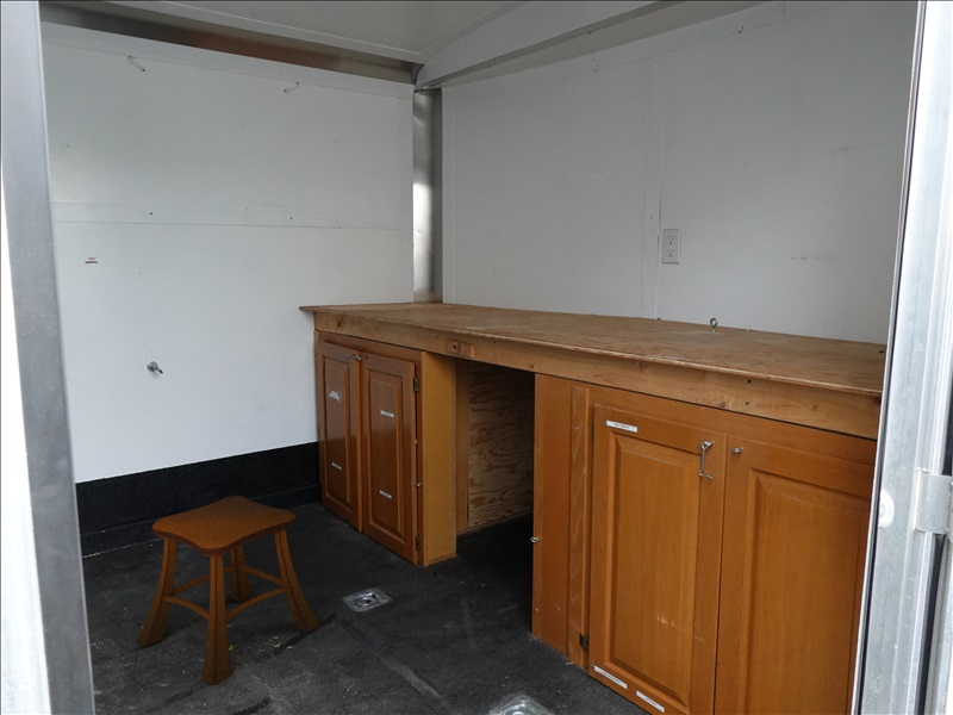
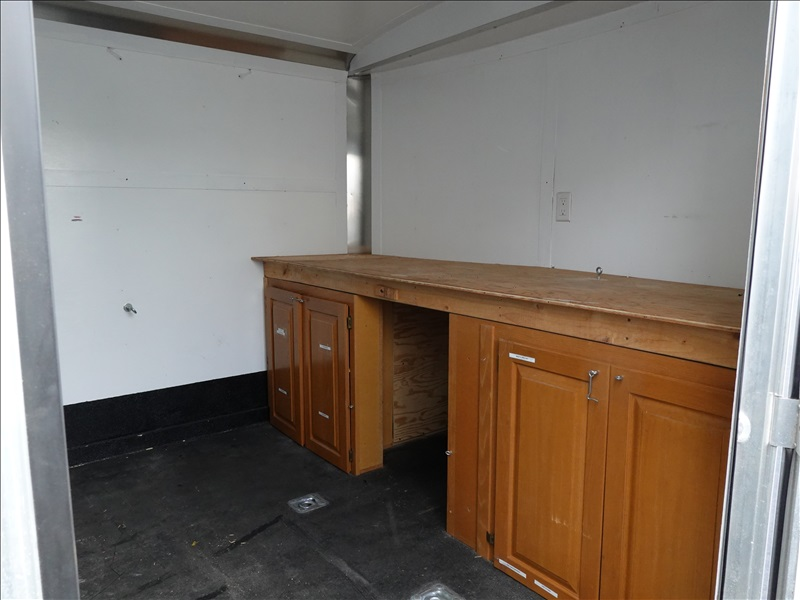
- stool (230, 574)
